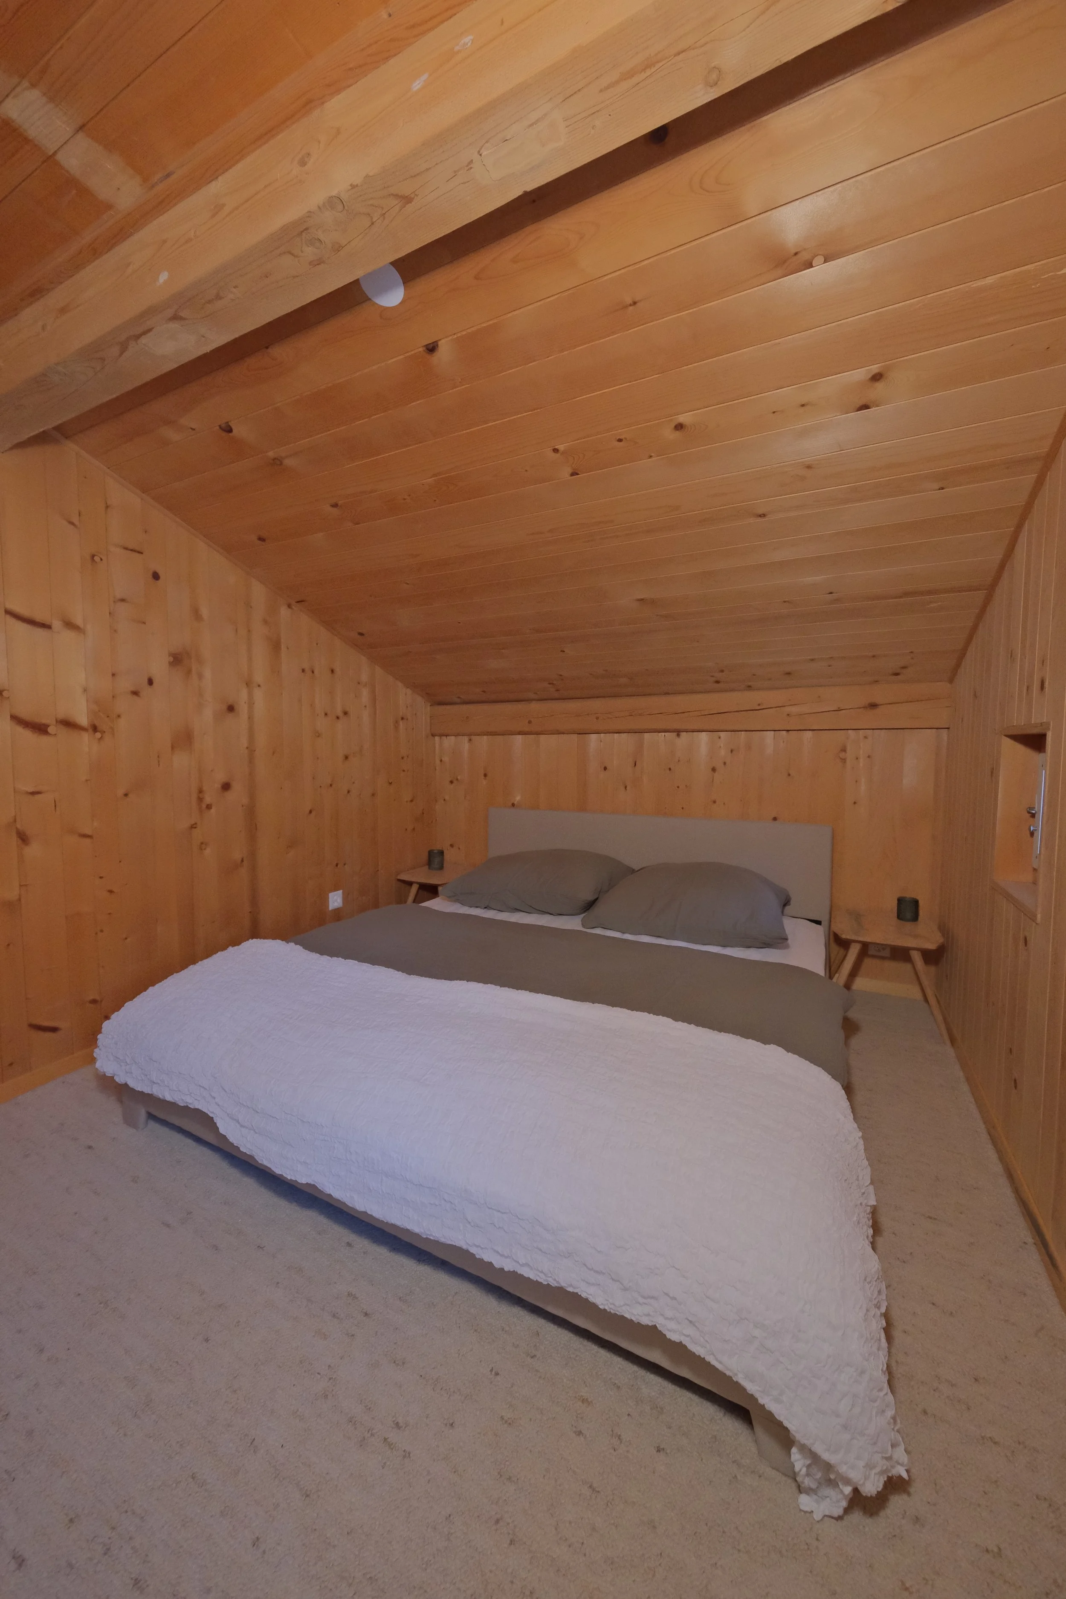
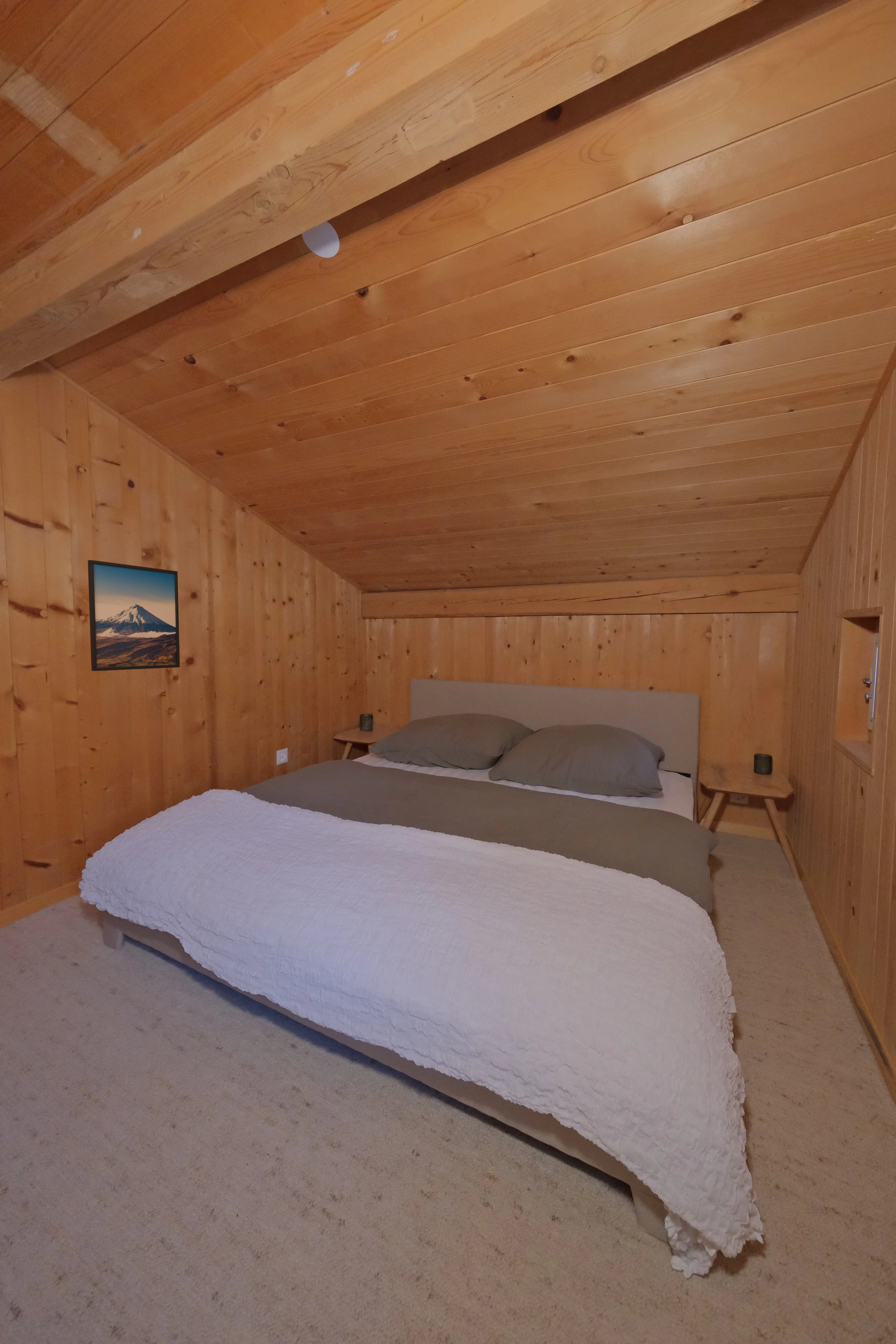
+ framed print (137, 618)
